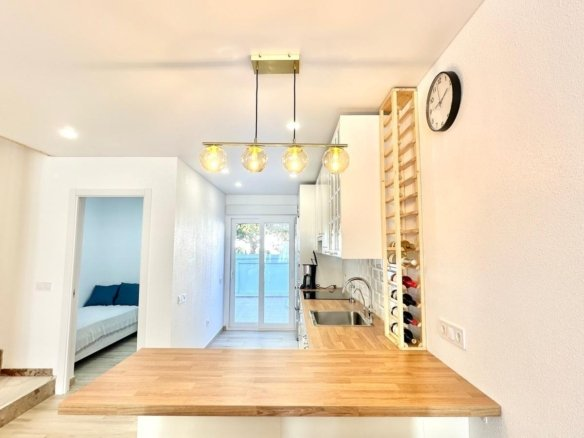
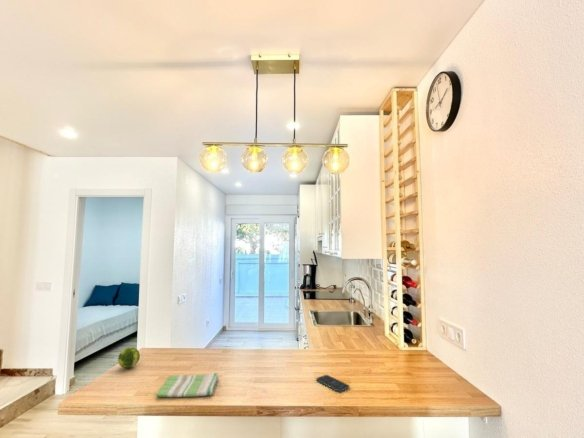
+ dish towel (189, 384)
+ fruit (129, 357)
+ smartphone (332, 382)
